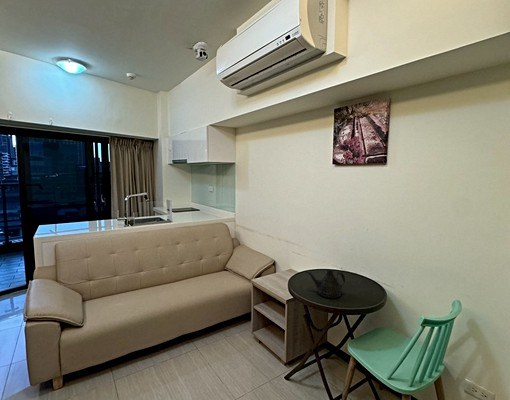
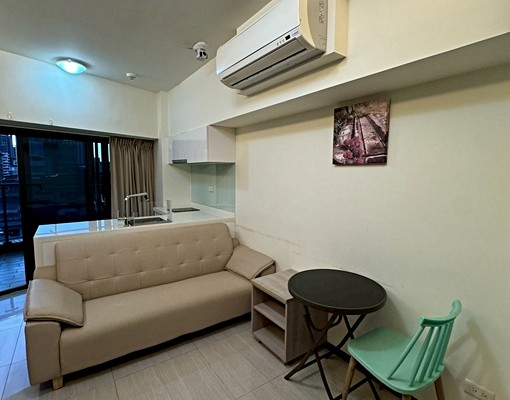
- teapot (324, 281)
